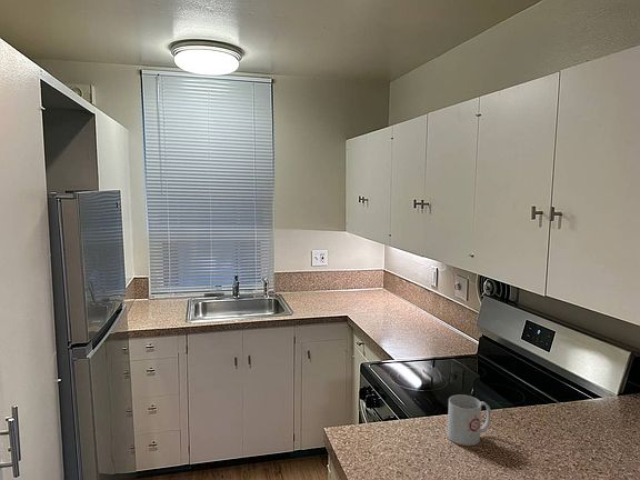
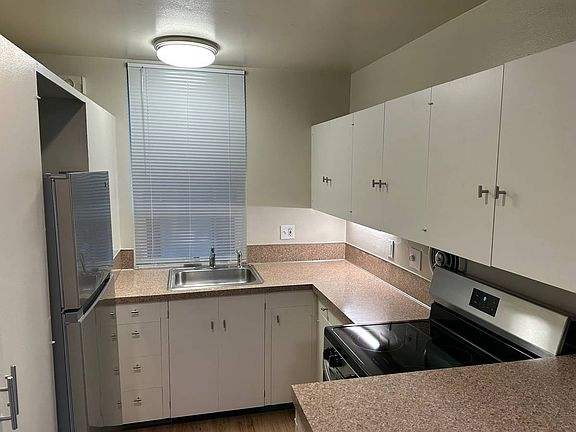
- mug (470, 418)
